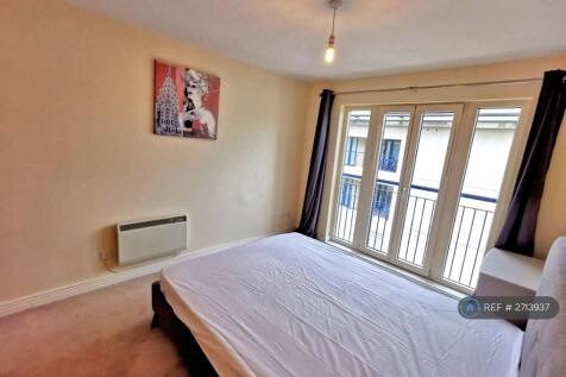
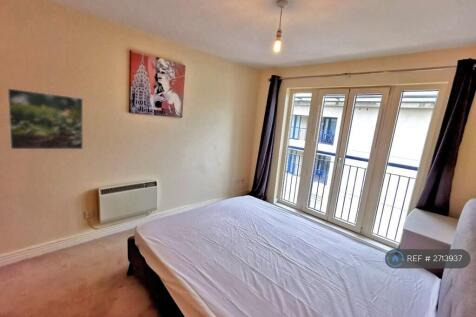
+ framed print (49, 122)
